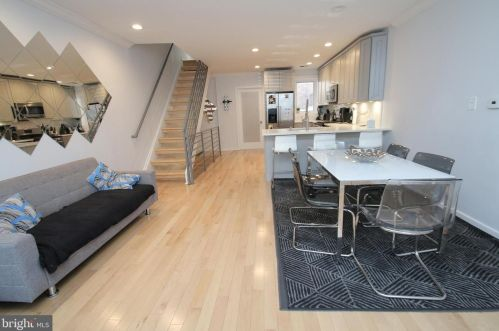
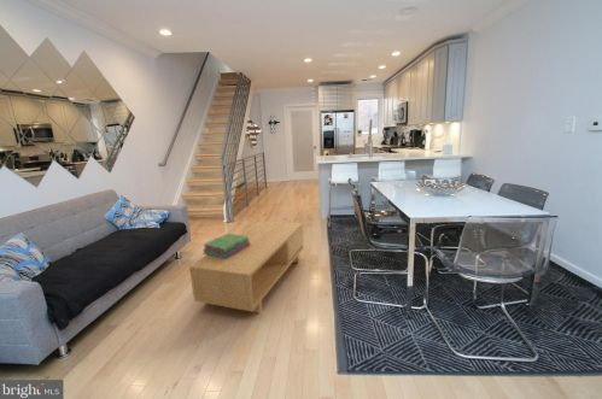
+ coffee table (257, 260)
+ stack of books (226, 245)
